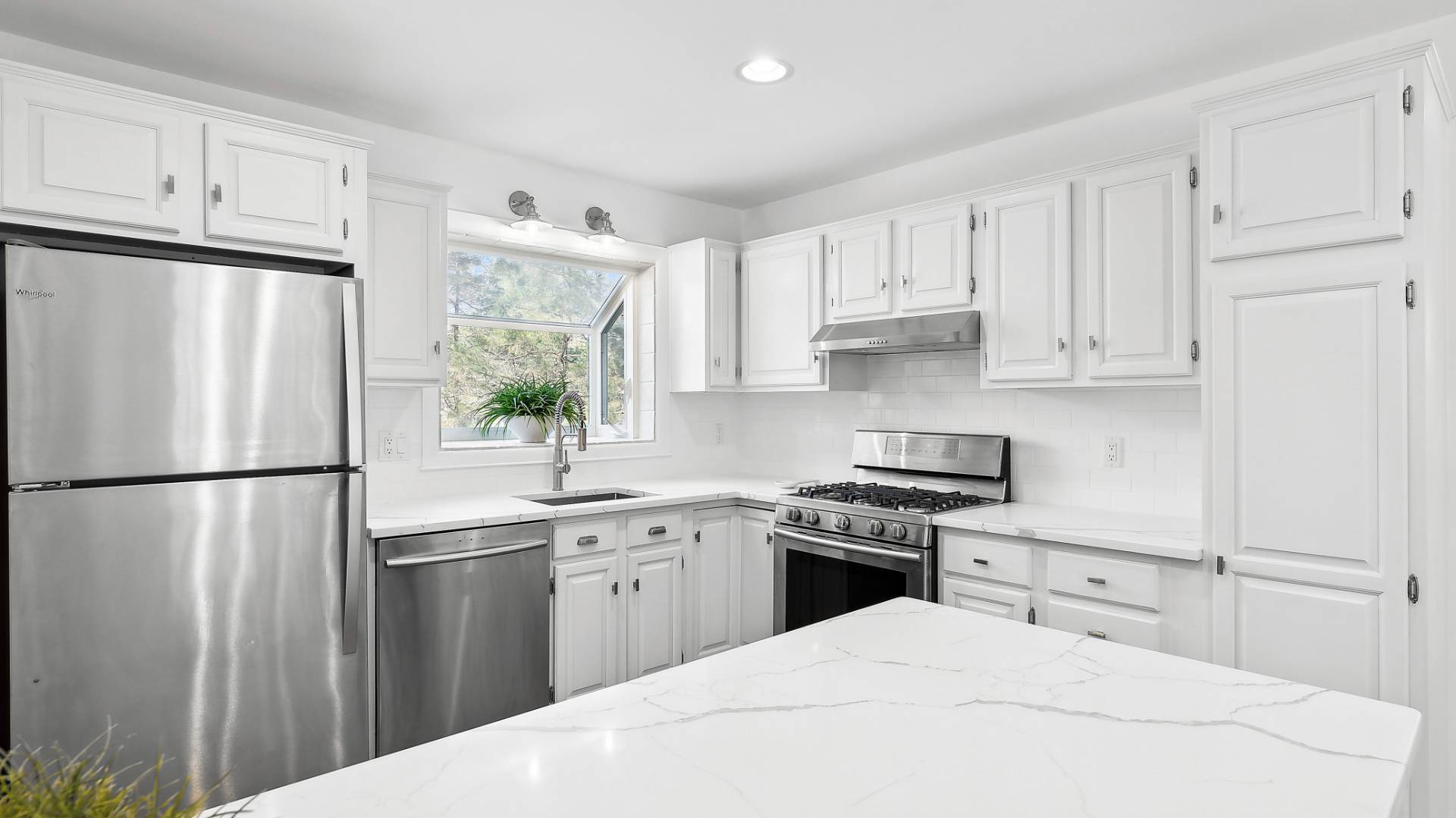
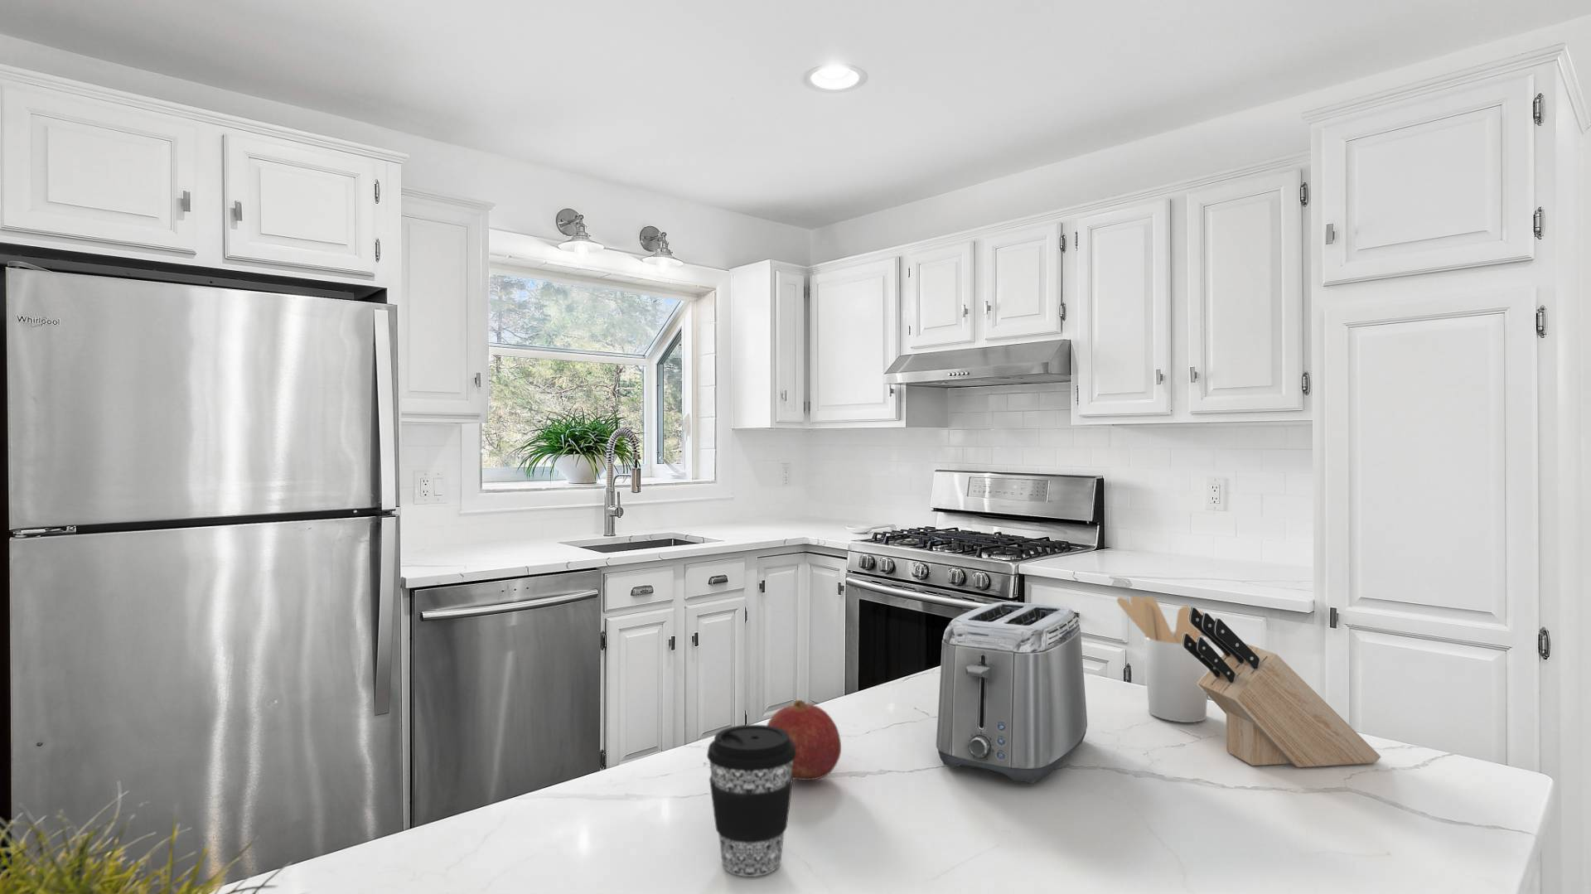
+ knife block (1274, 683)
+ utensil holder (1164, 652)
+ coffee cup (752, 799)
+ toaster (1017, 680)
+ fruit (802, 738)
